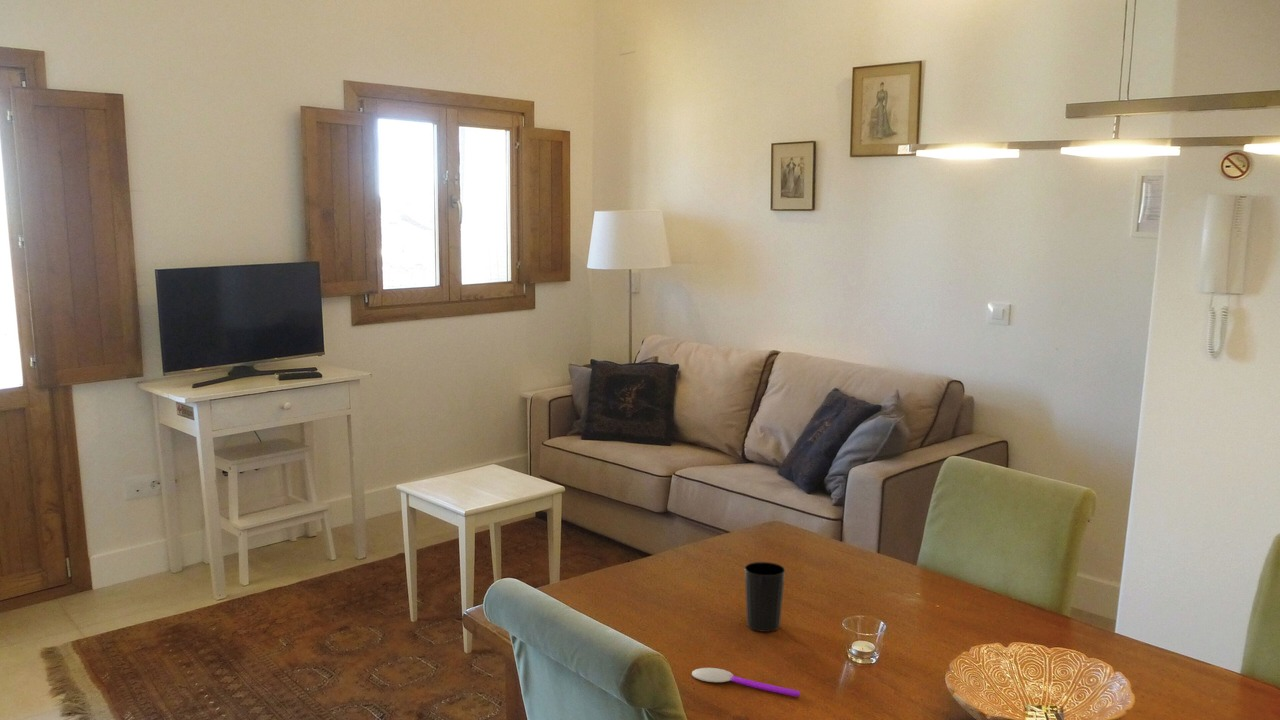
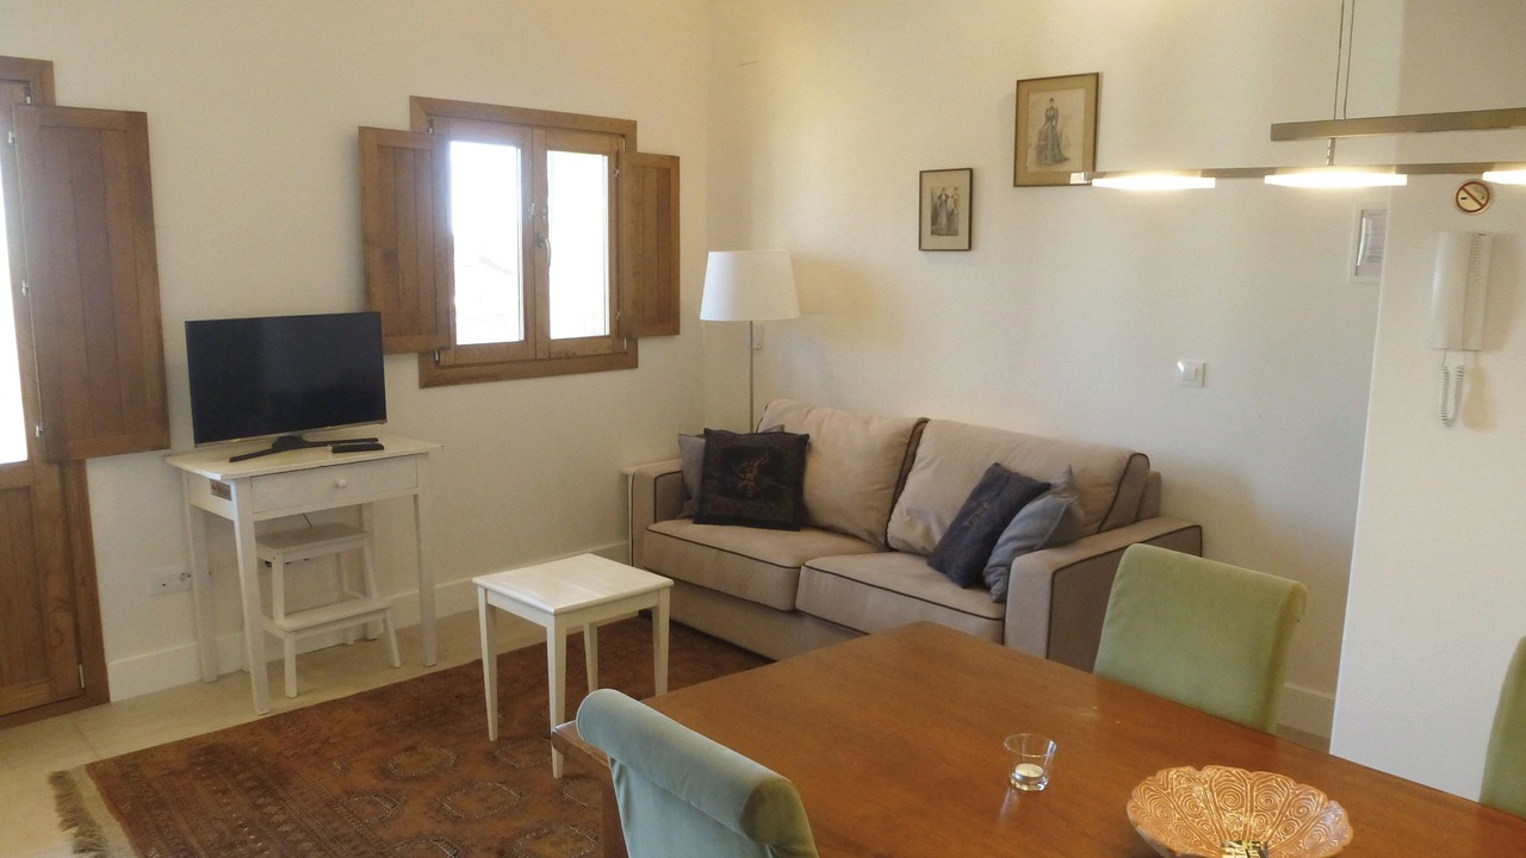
- spoon (744, 681)
- cup (764, 597)
